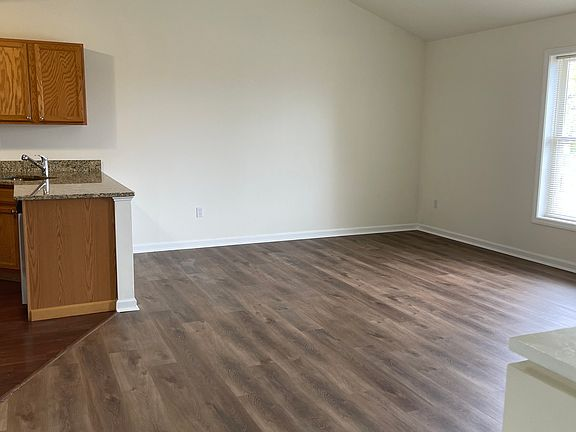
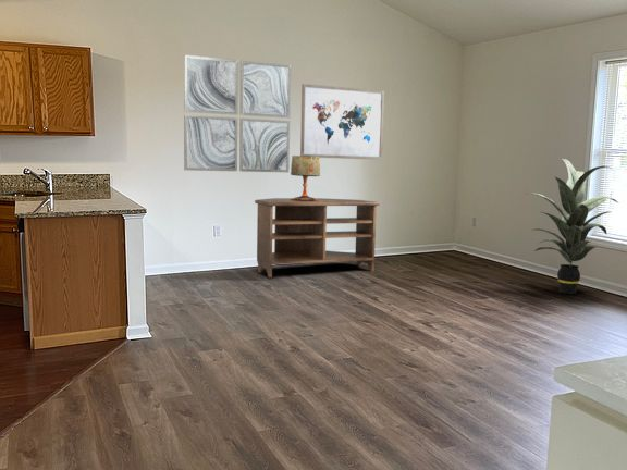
+ table lamp (305, 177)
+ wall art (237, 118)
+ tv stand (310, 234)
+ indoor plant (570, 225)
+ wall art (343, 123)
